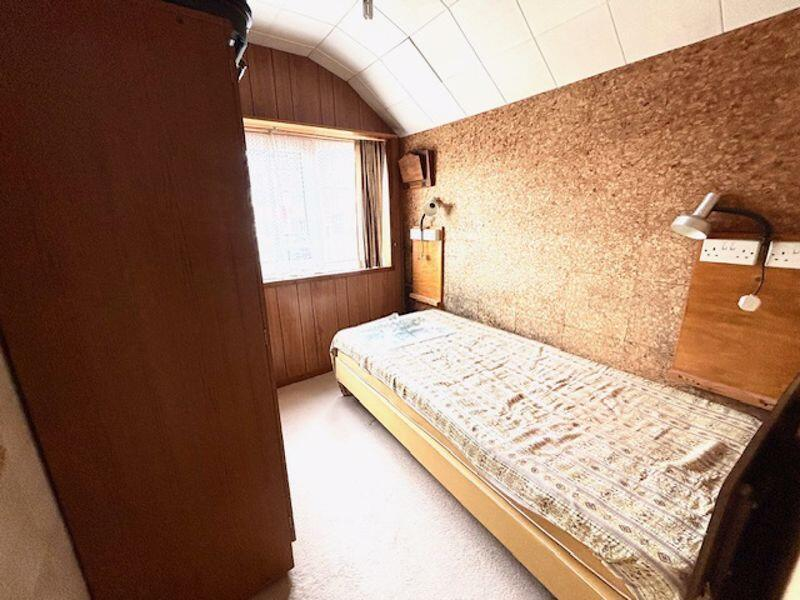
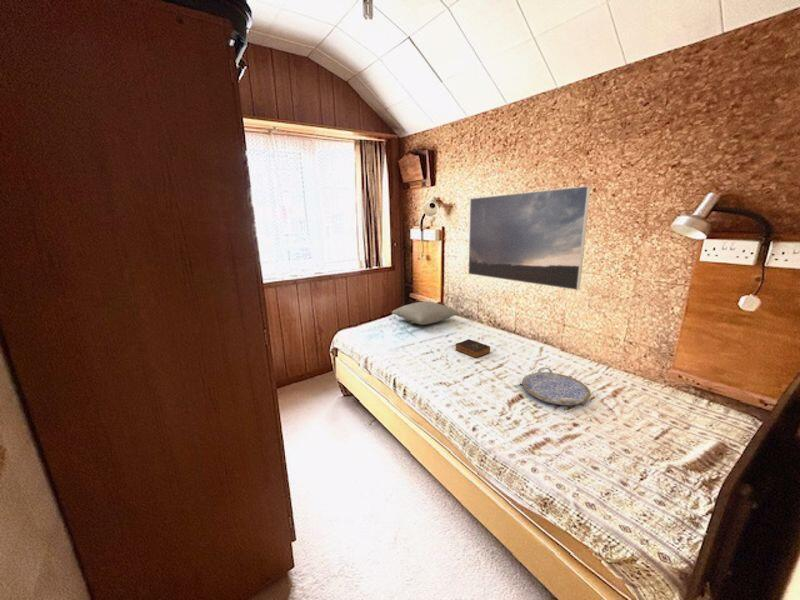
+ serving tray (554, 387)
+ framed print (518, 238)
+ book (472, 348)
+ pillow (424, 312)
